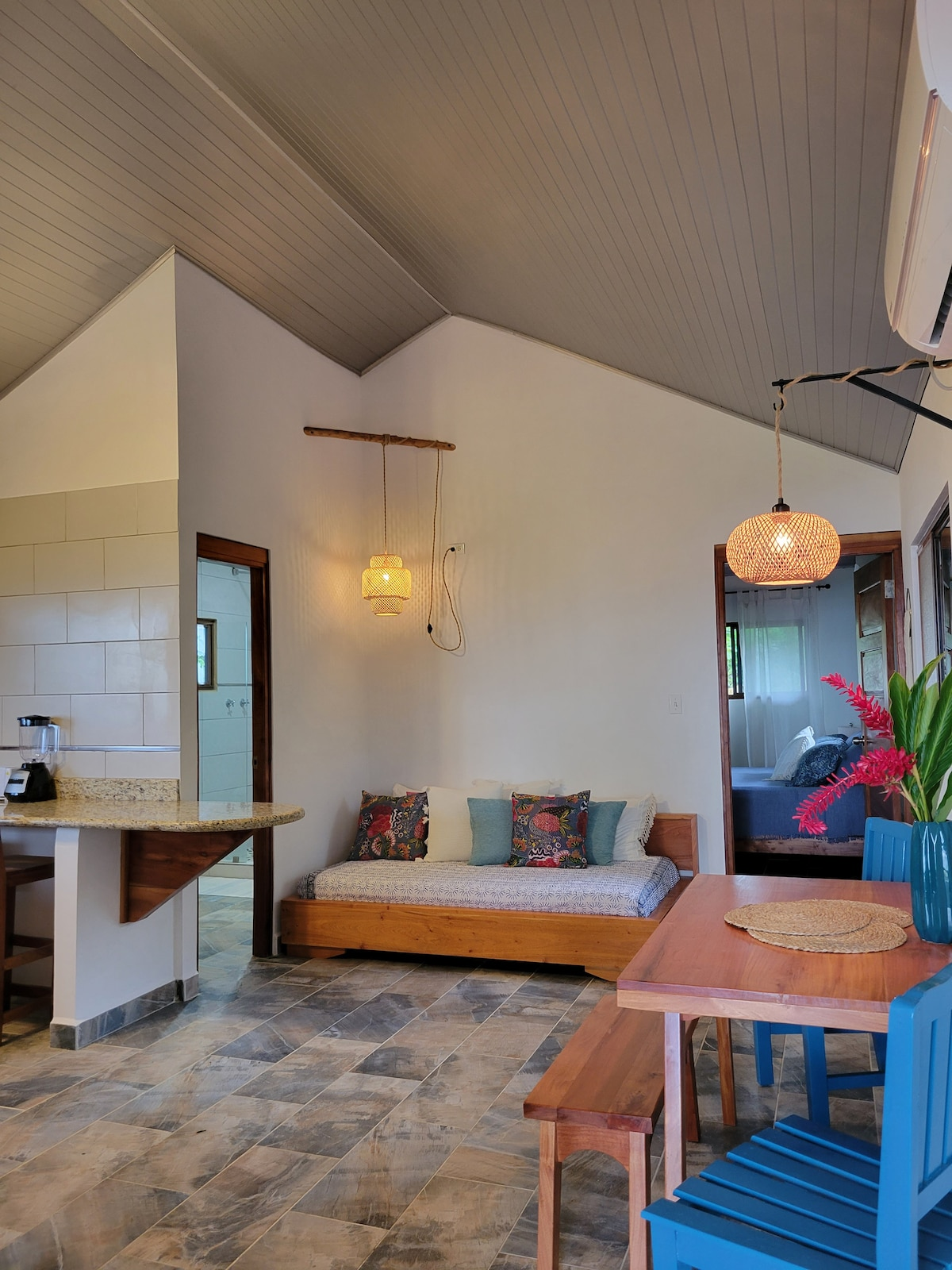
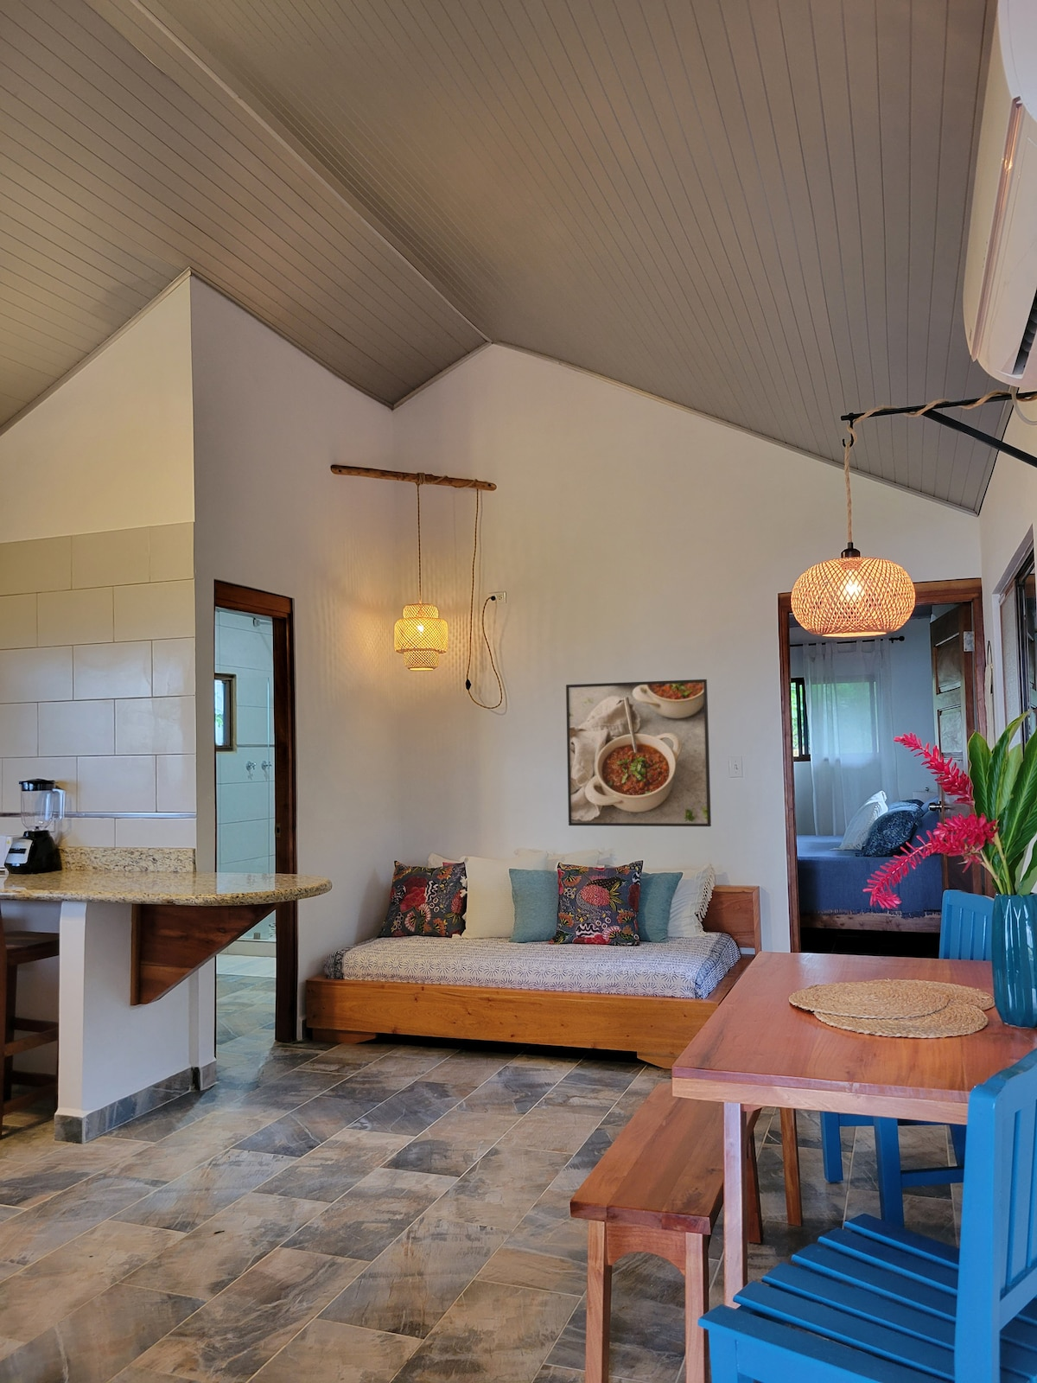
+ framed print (636, 754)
